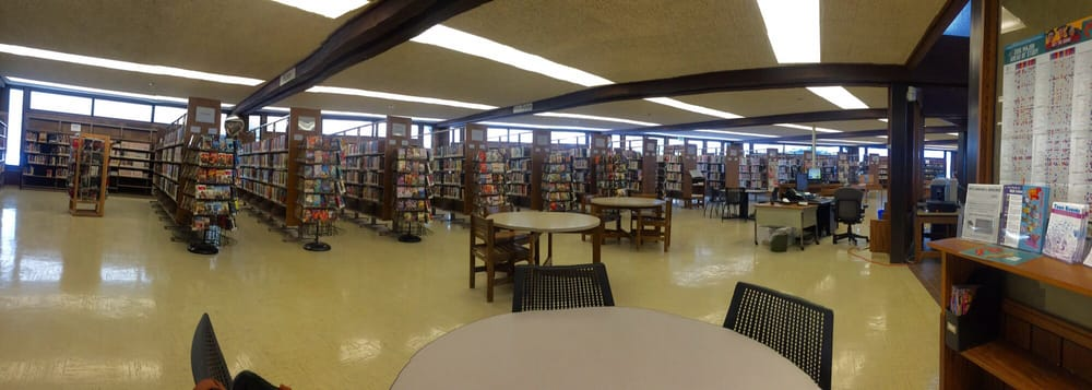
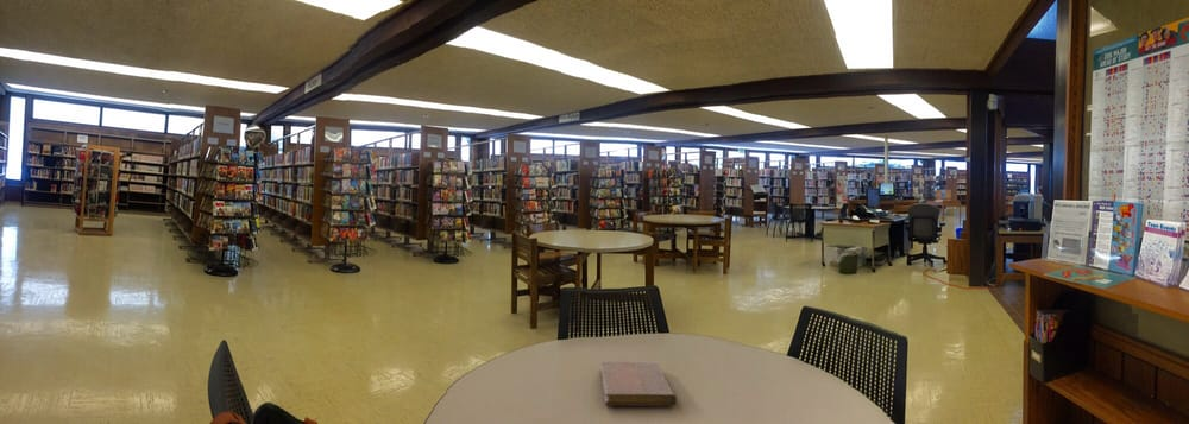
+ notebook (634, 381)
